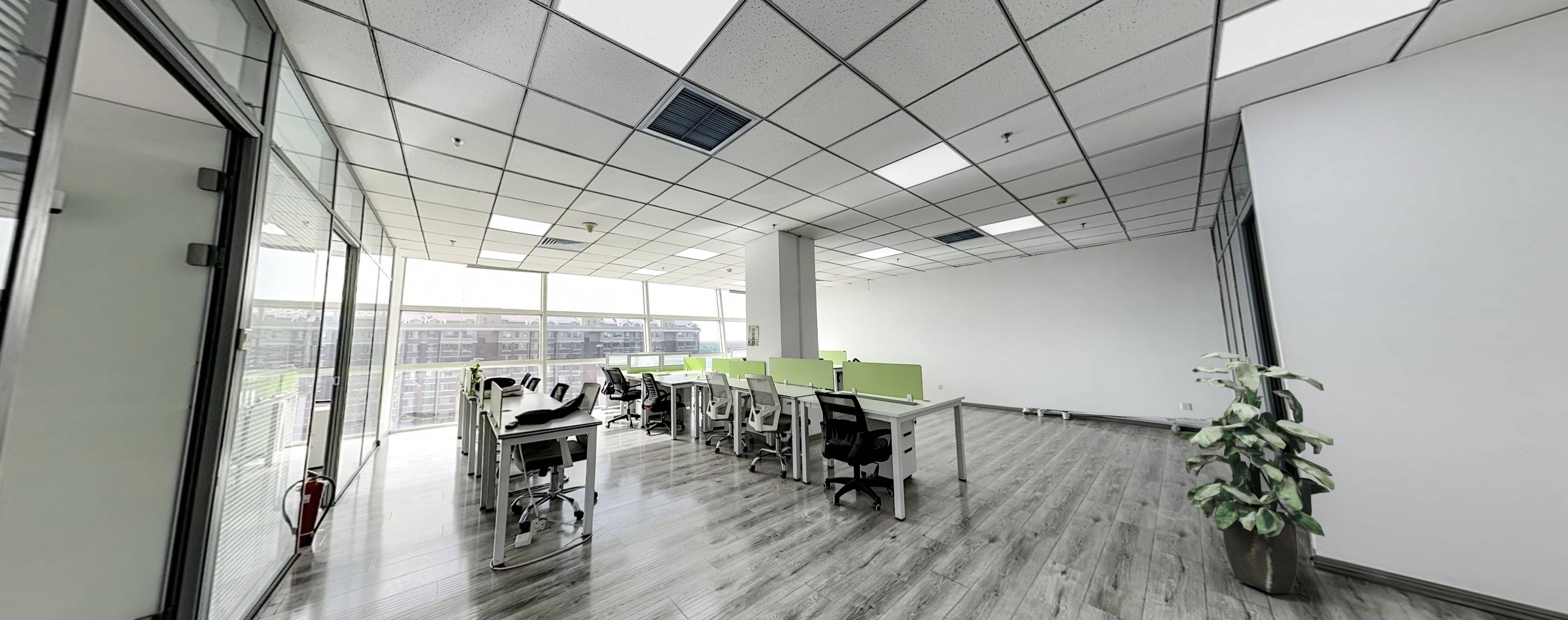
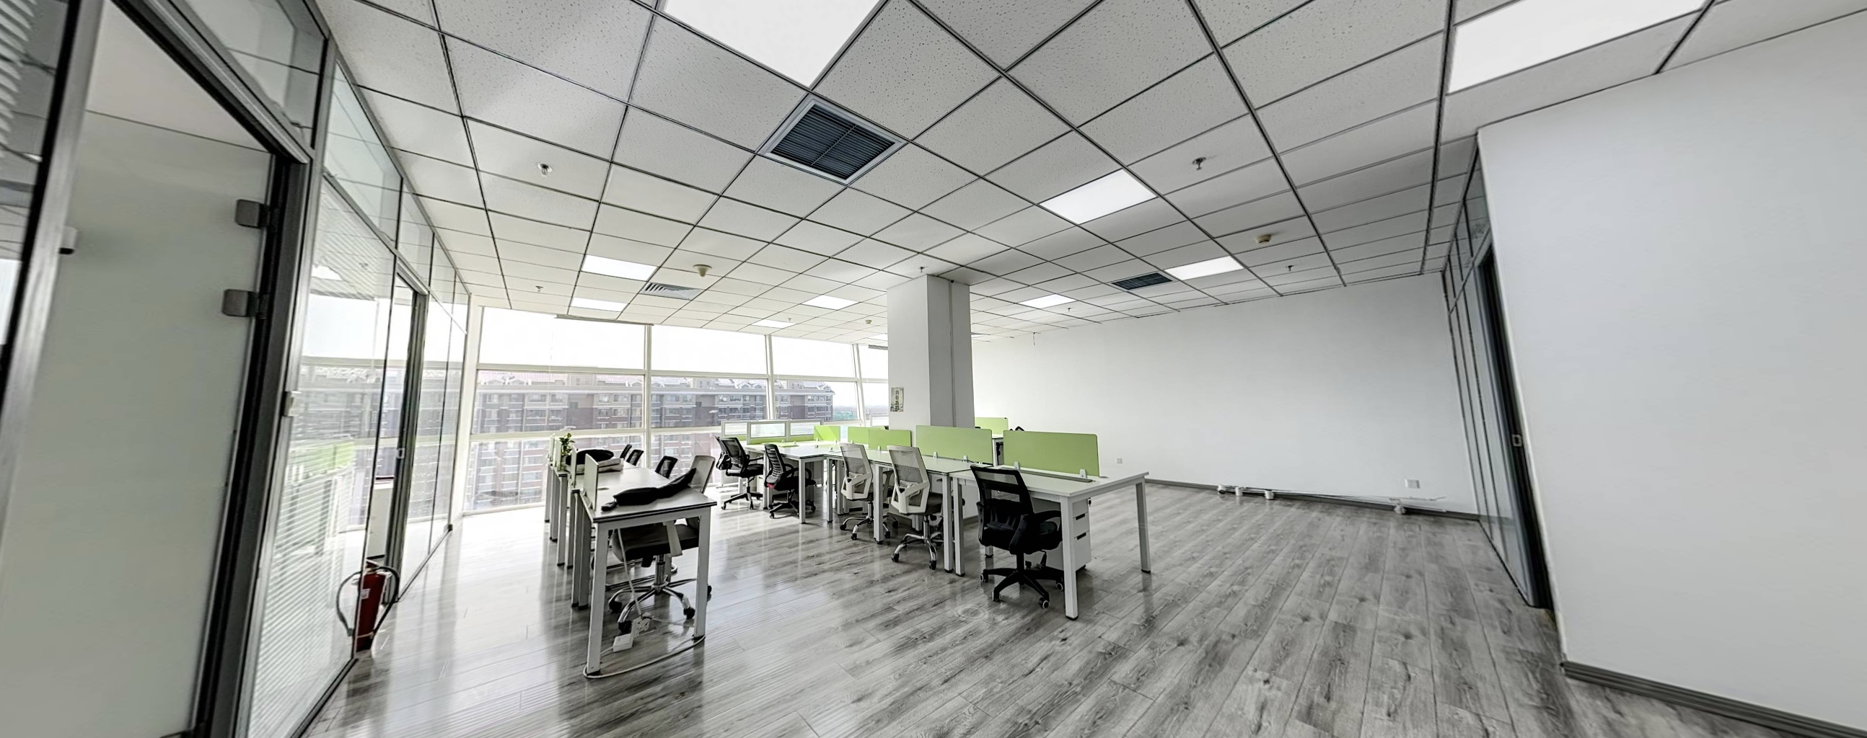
- indoor plant (1246, 464)
